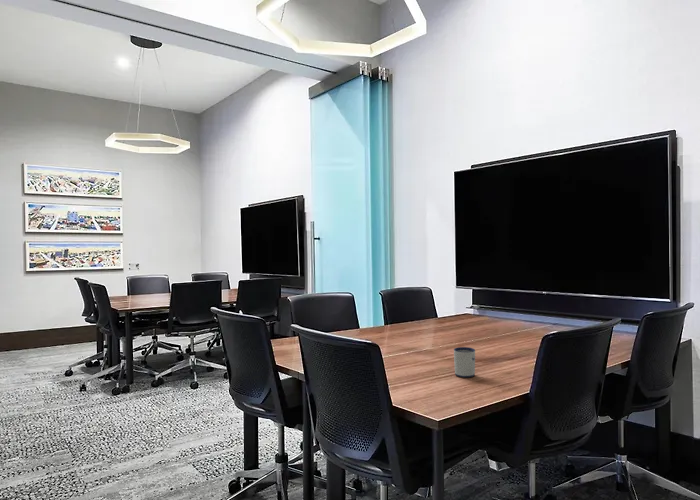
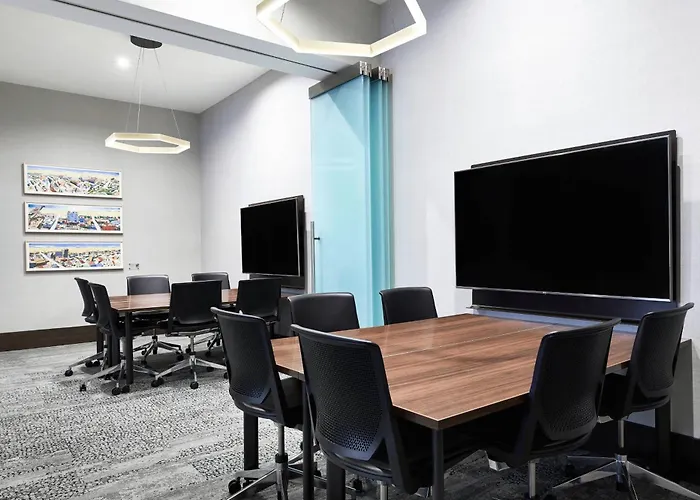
- mug (463, 361)
